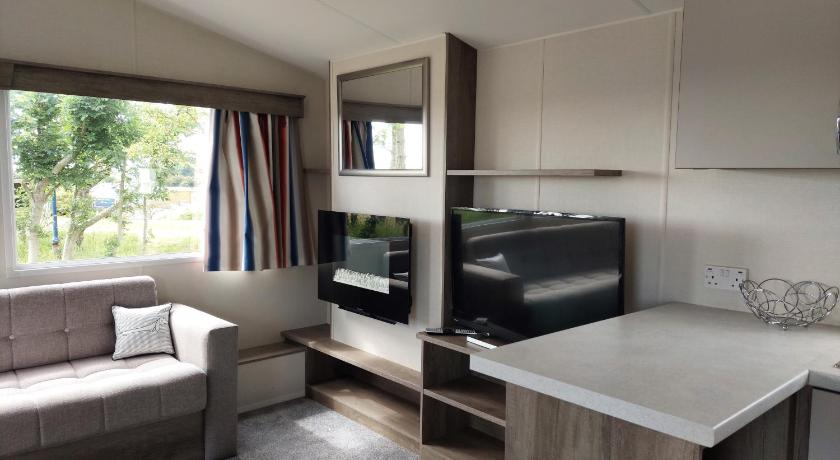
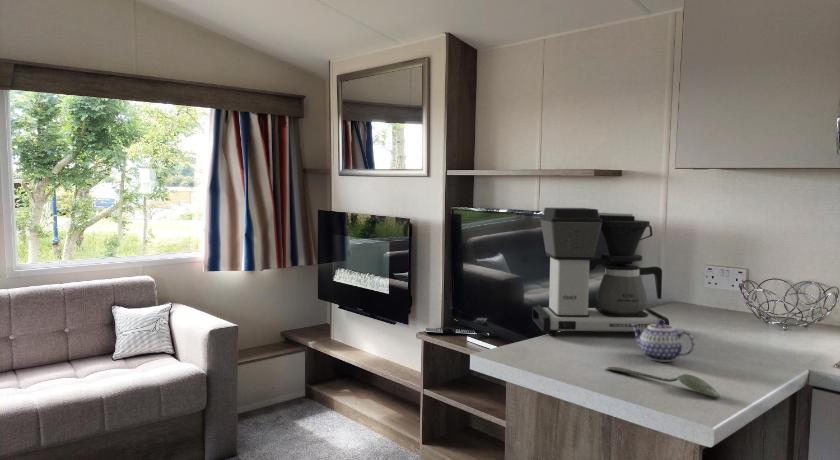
+ spoon (658, 377)
+ coffee maker (602, 265)
+ teapot (661, 339)
